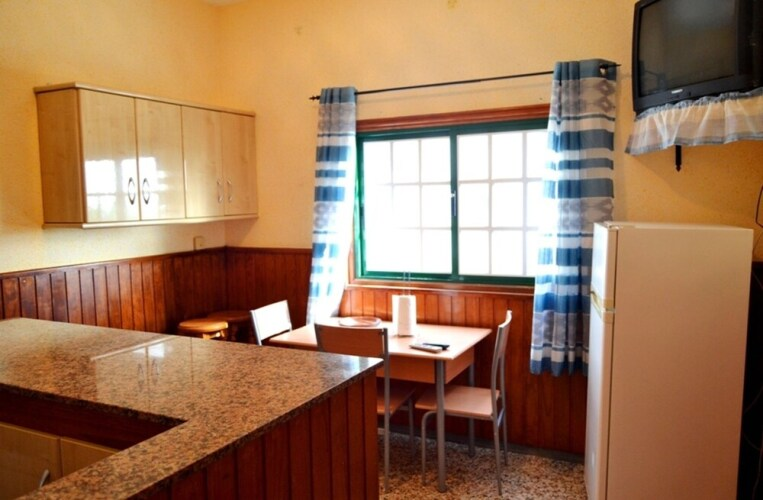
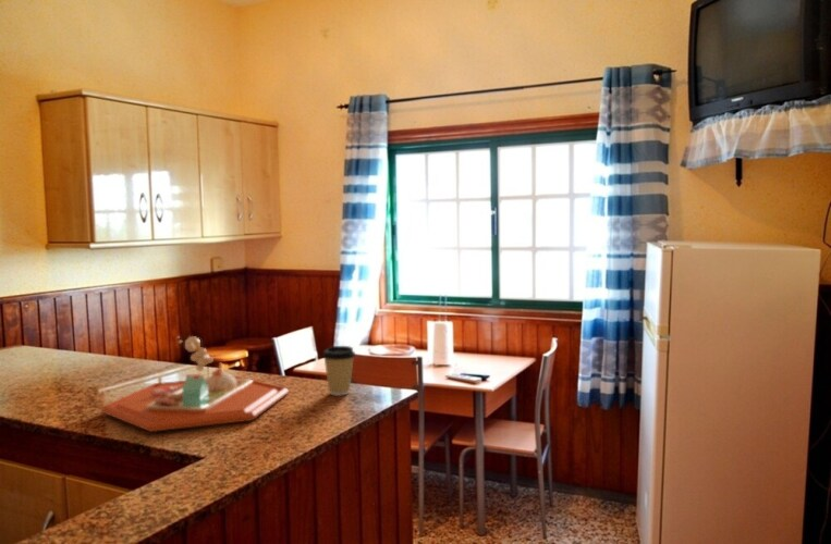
+ coffee cup (339, 370)
+ food tray (198, 366)
